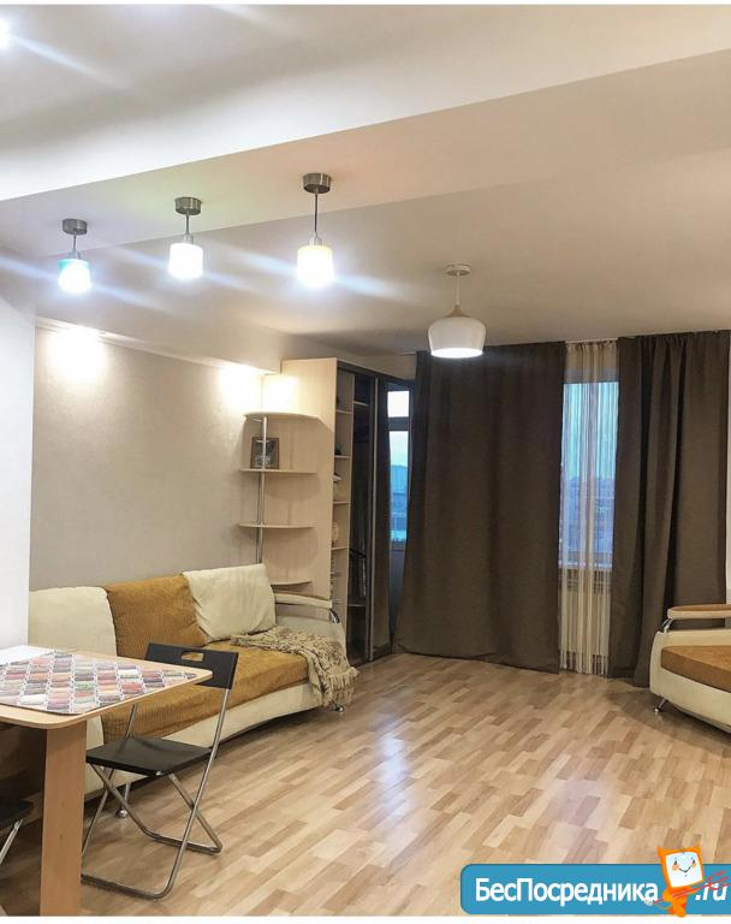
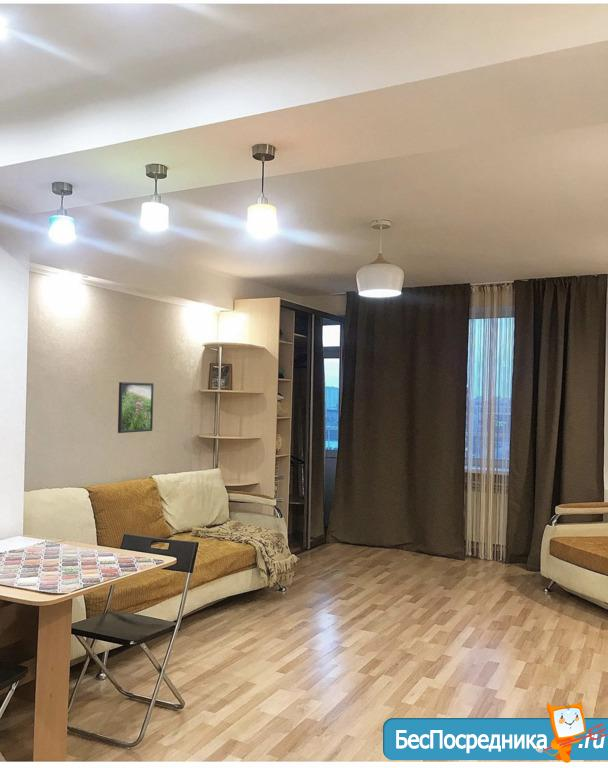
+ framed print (136, 407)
